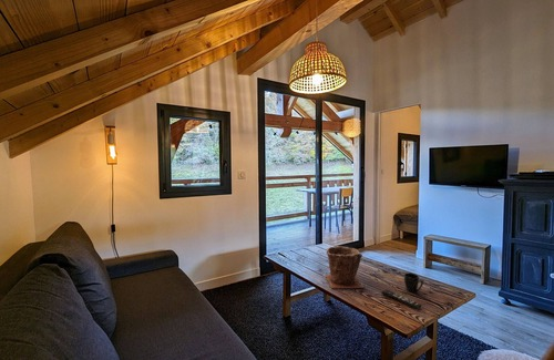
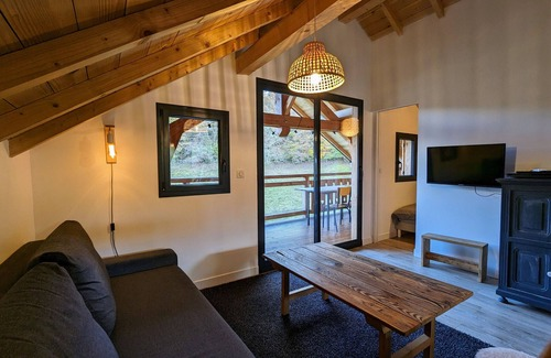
- plant pot (343, 265)
- mug (413, 284)
- remote control (400, 298)
